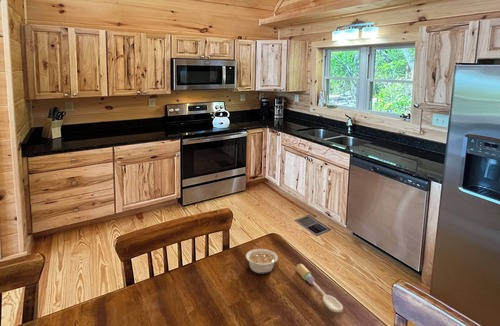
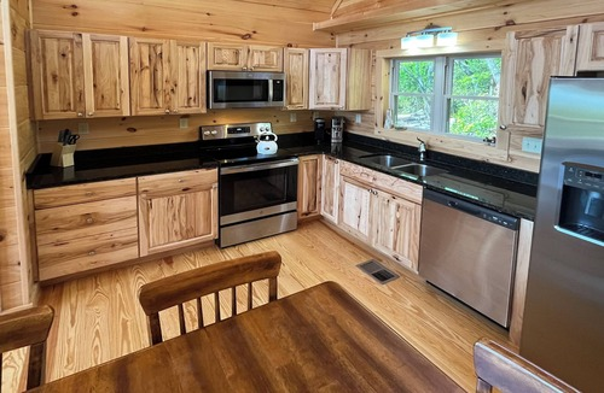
- spoon (316, 286)
- legume (261, 261)
